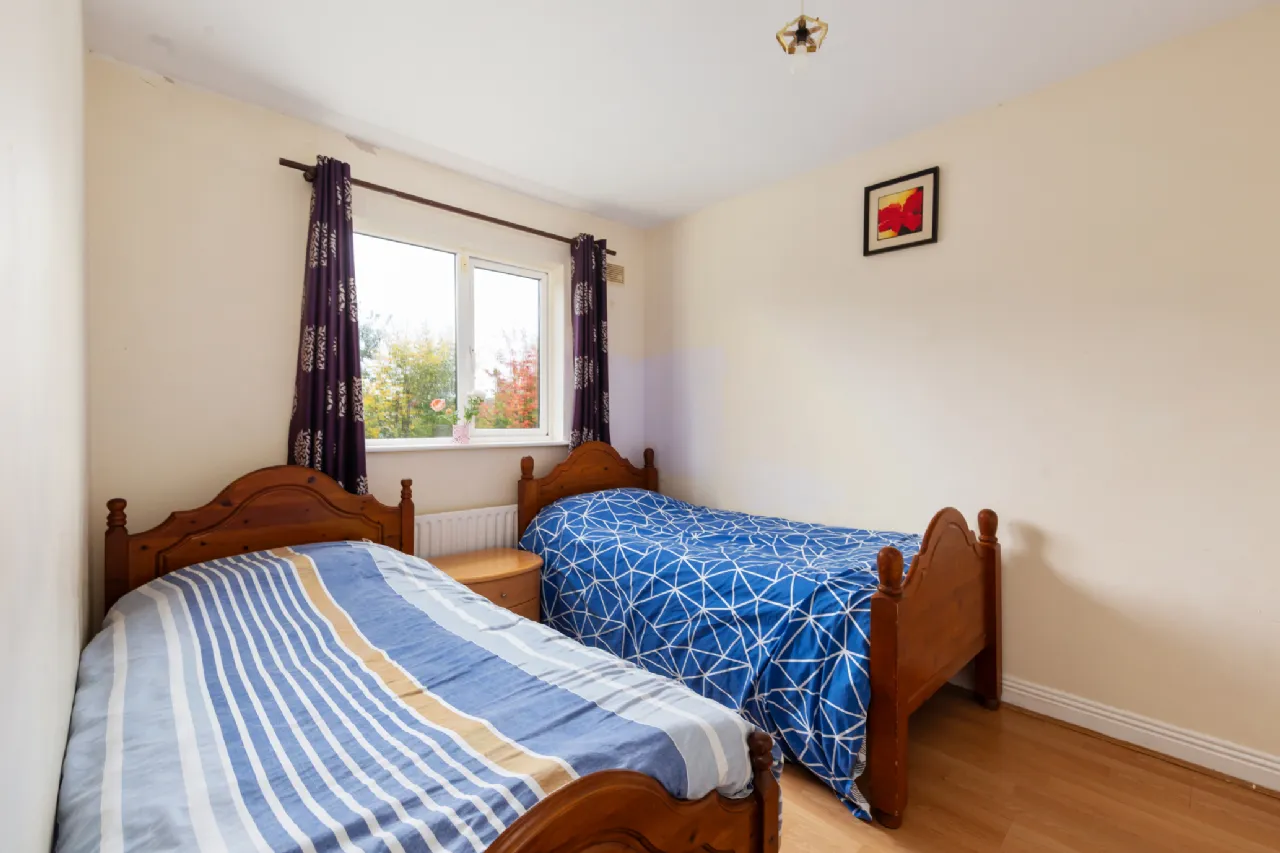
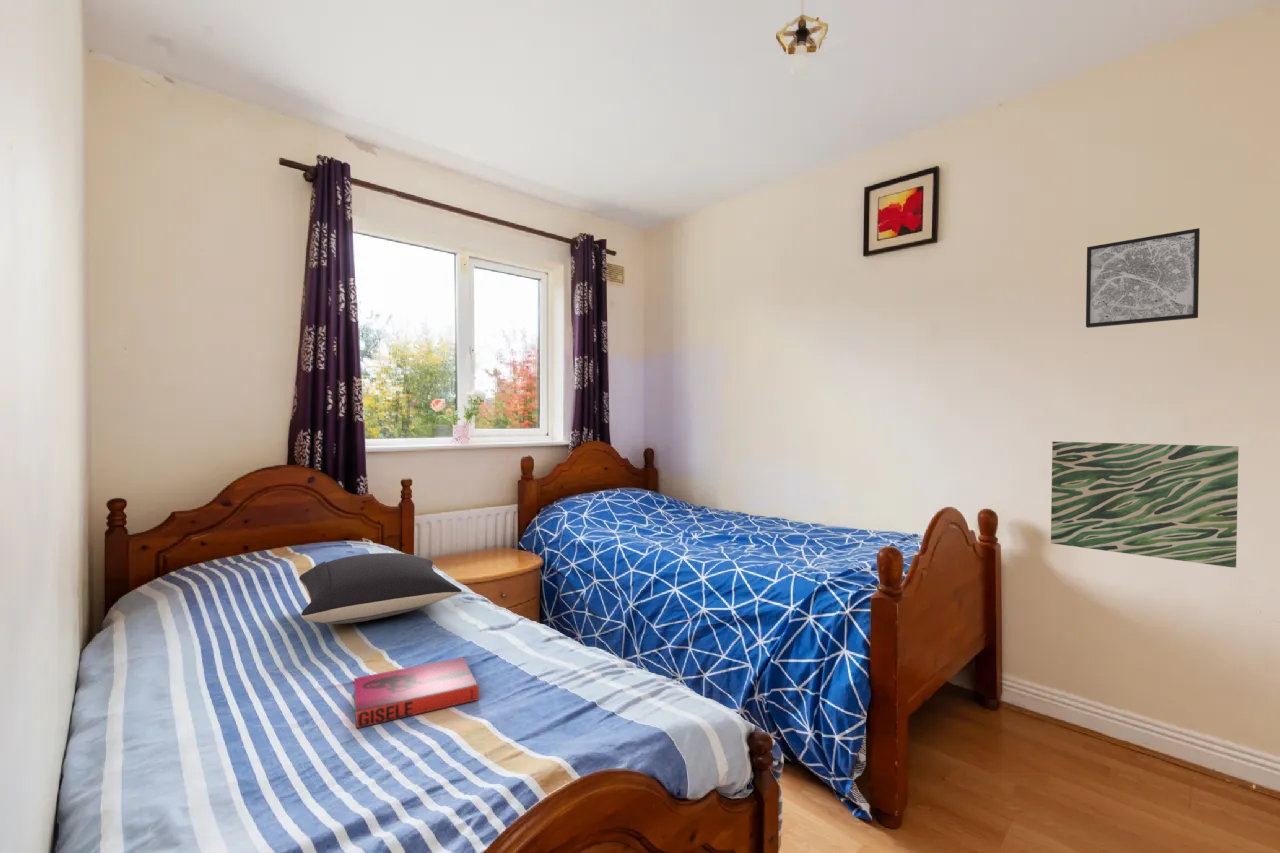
+ pillow (377, 584)
+ wall art (1136, 499)
+ wall art (1140, 280)
+ hardback book (415, 689)
